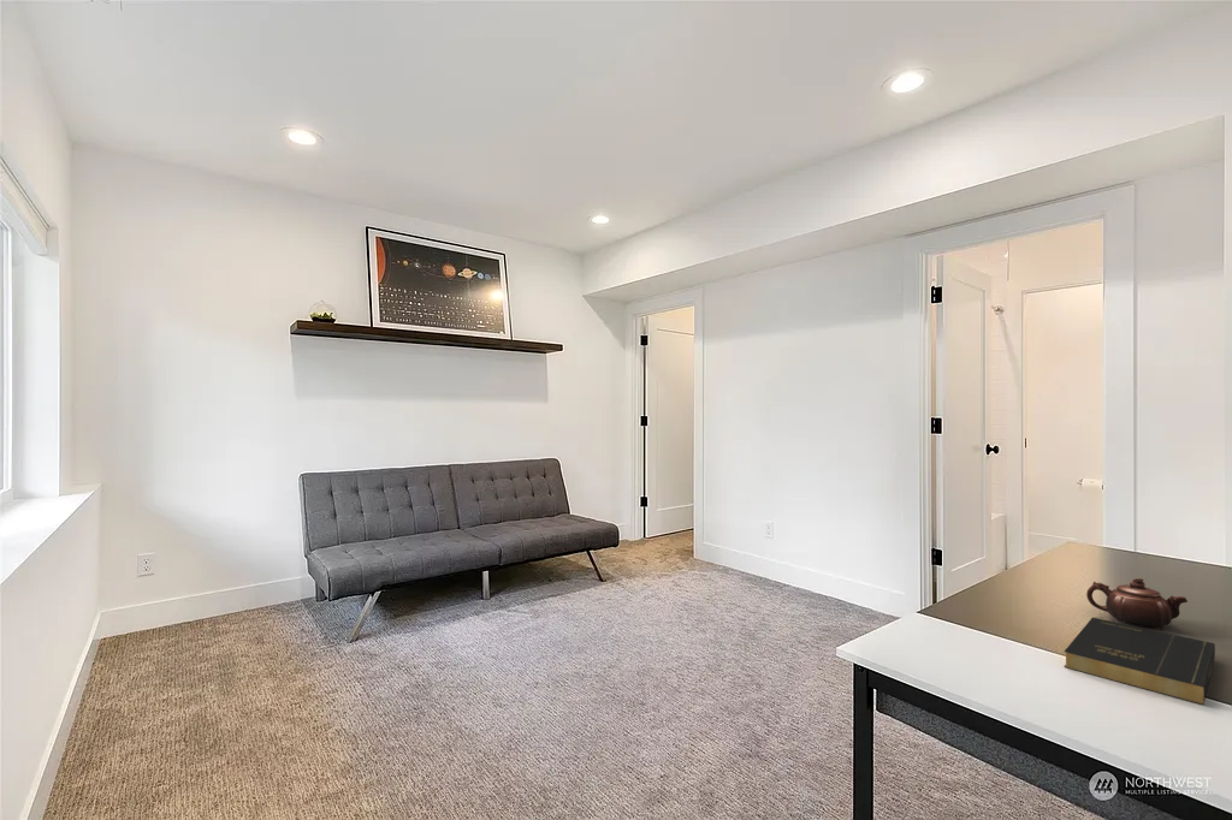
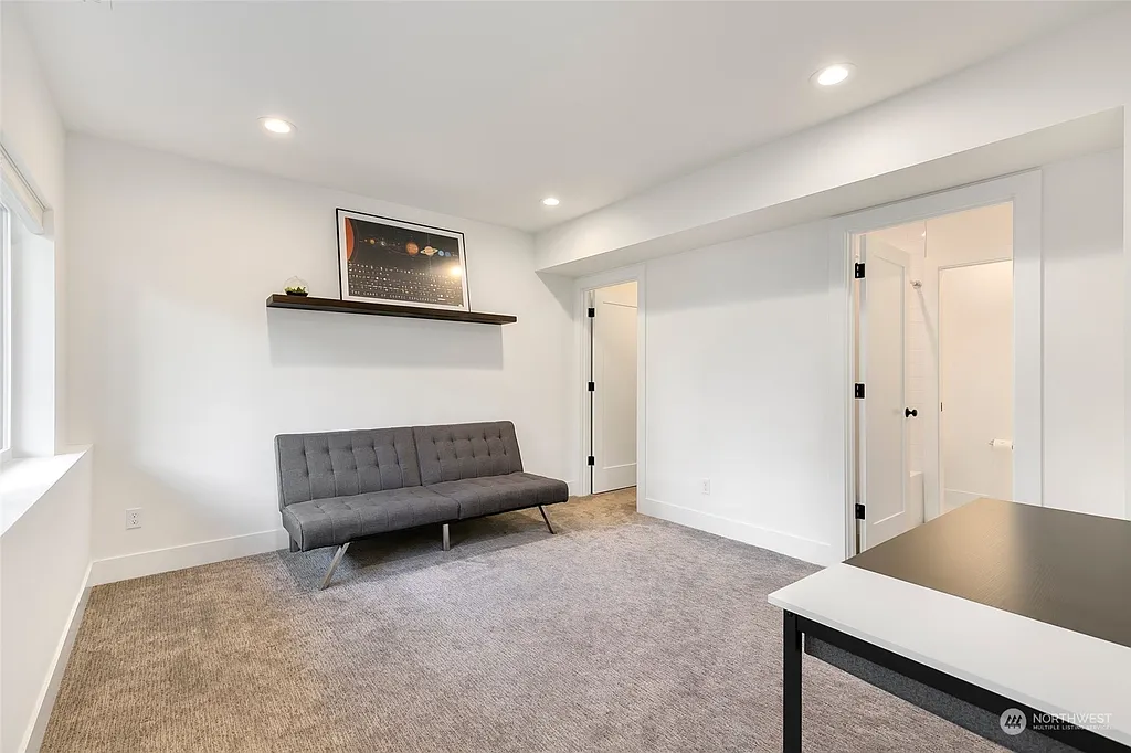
- teapot (1135, 599)
- book (1141, 653)
